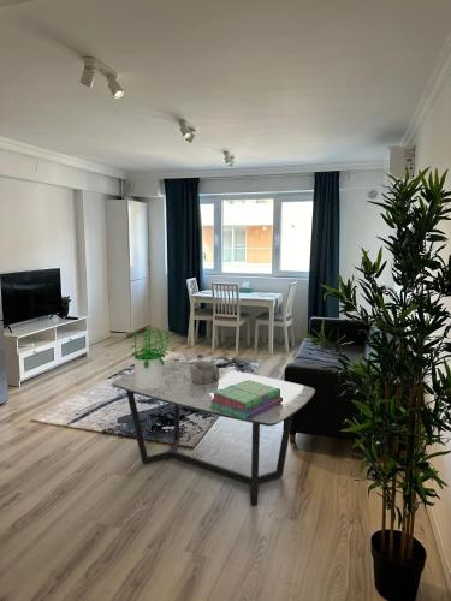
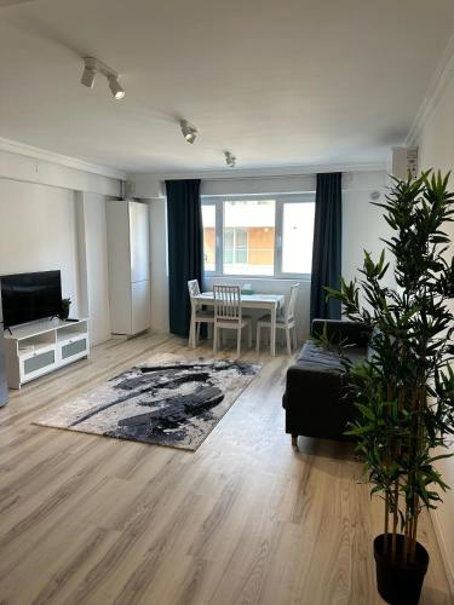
- potted plant (152, 356)
- coffee table (212, 413)
- stack of books (247, 397)
- decorative bowl (203, 370)
